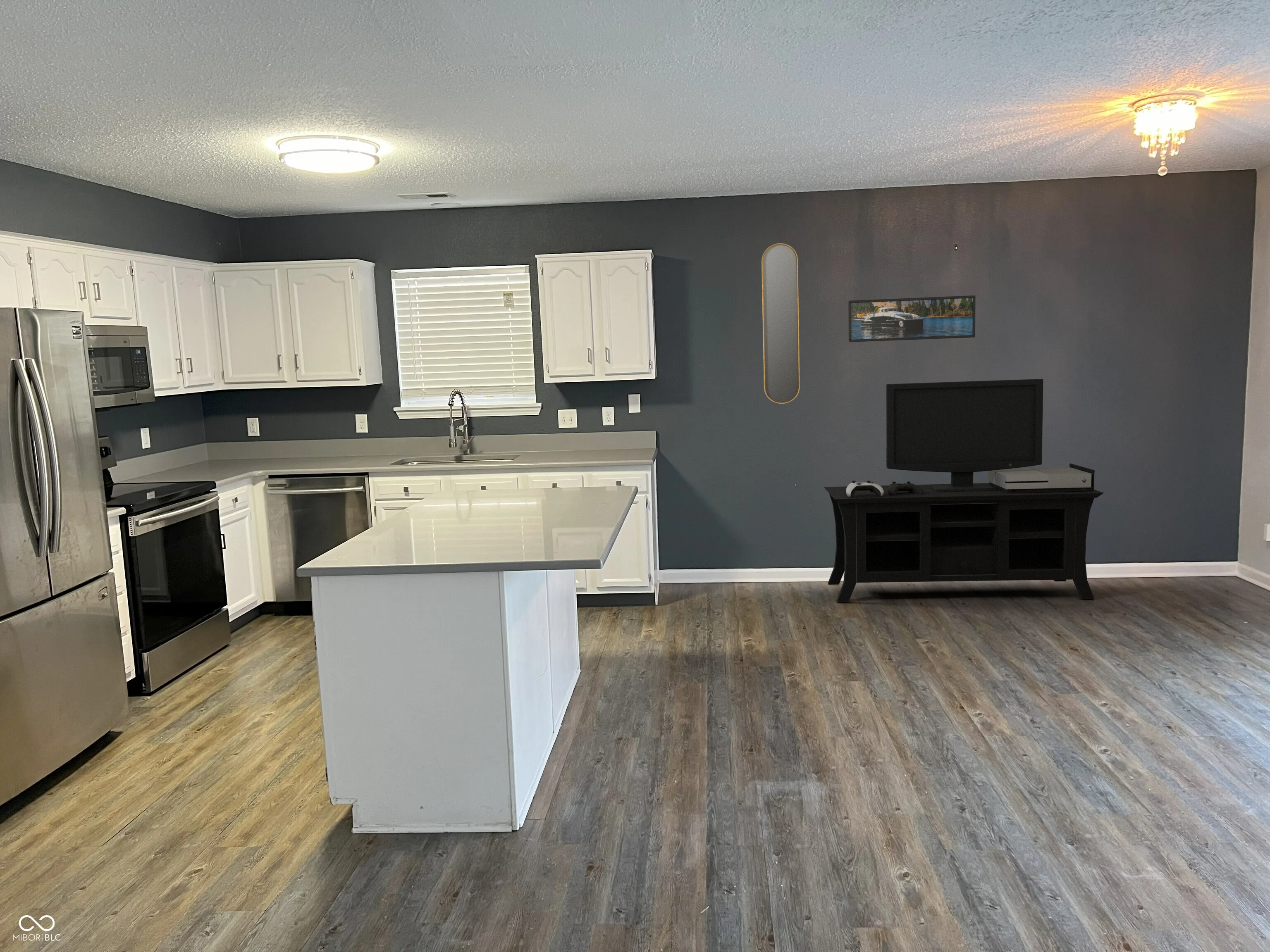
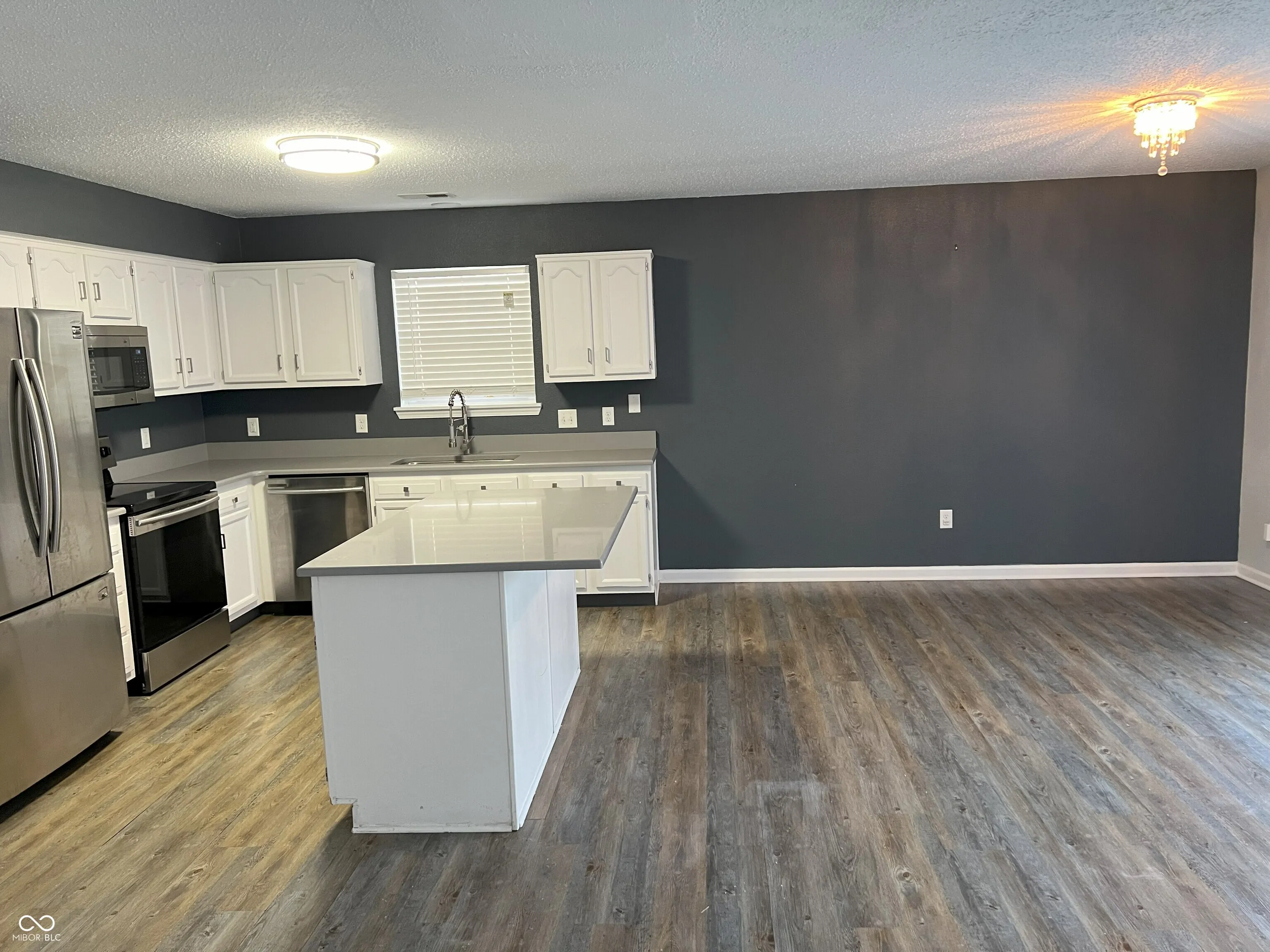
- media console (955, 488)
- home mirror (781, 324)
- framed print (911, 319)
